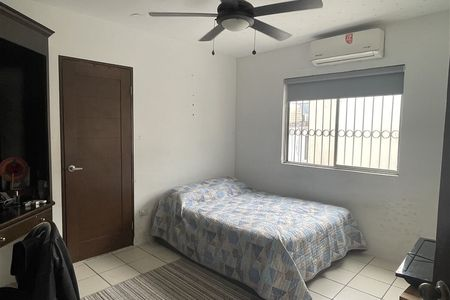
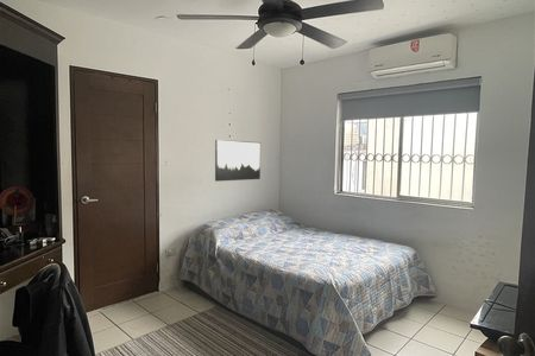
+ wall art (239, 160)
